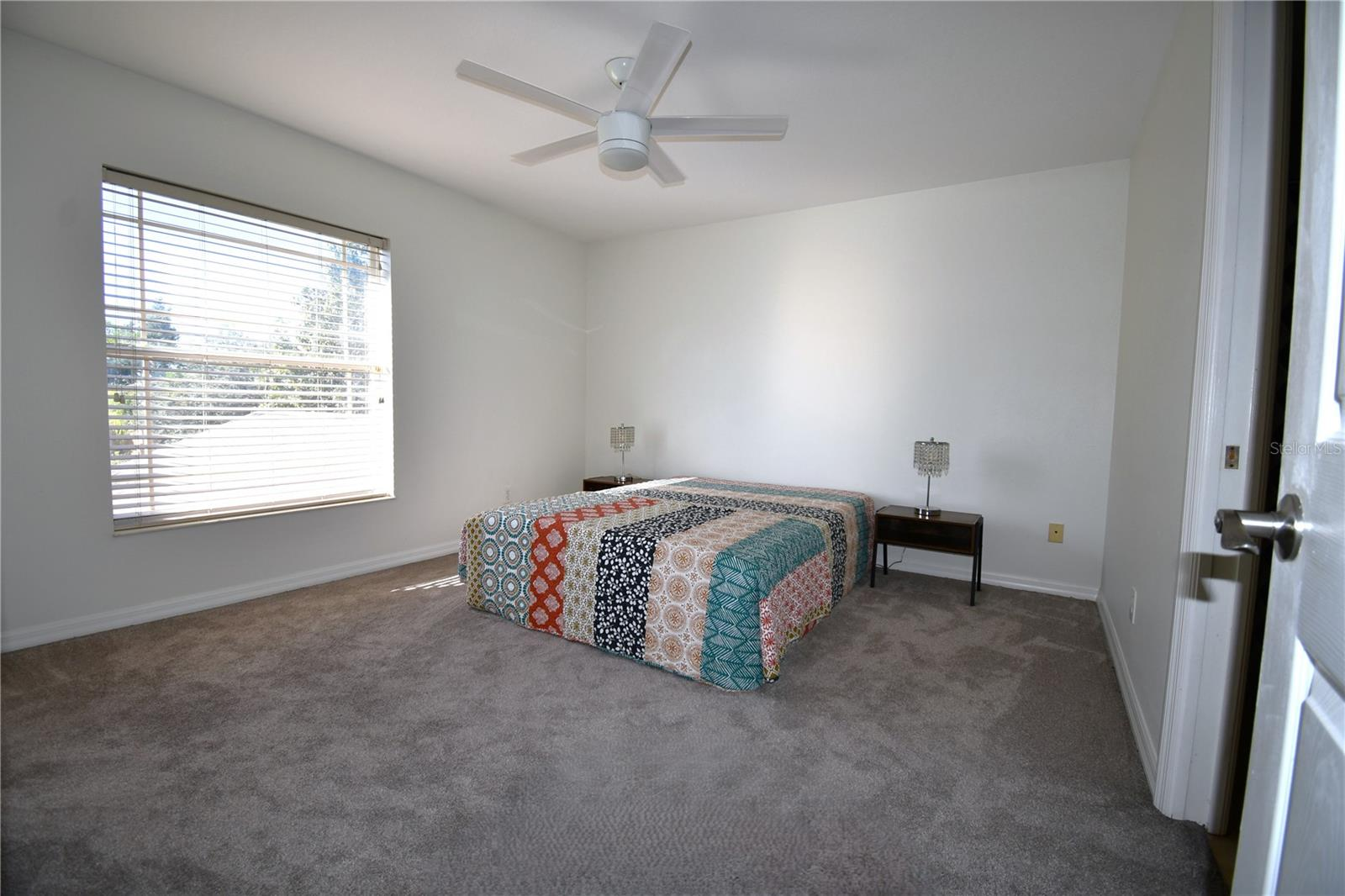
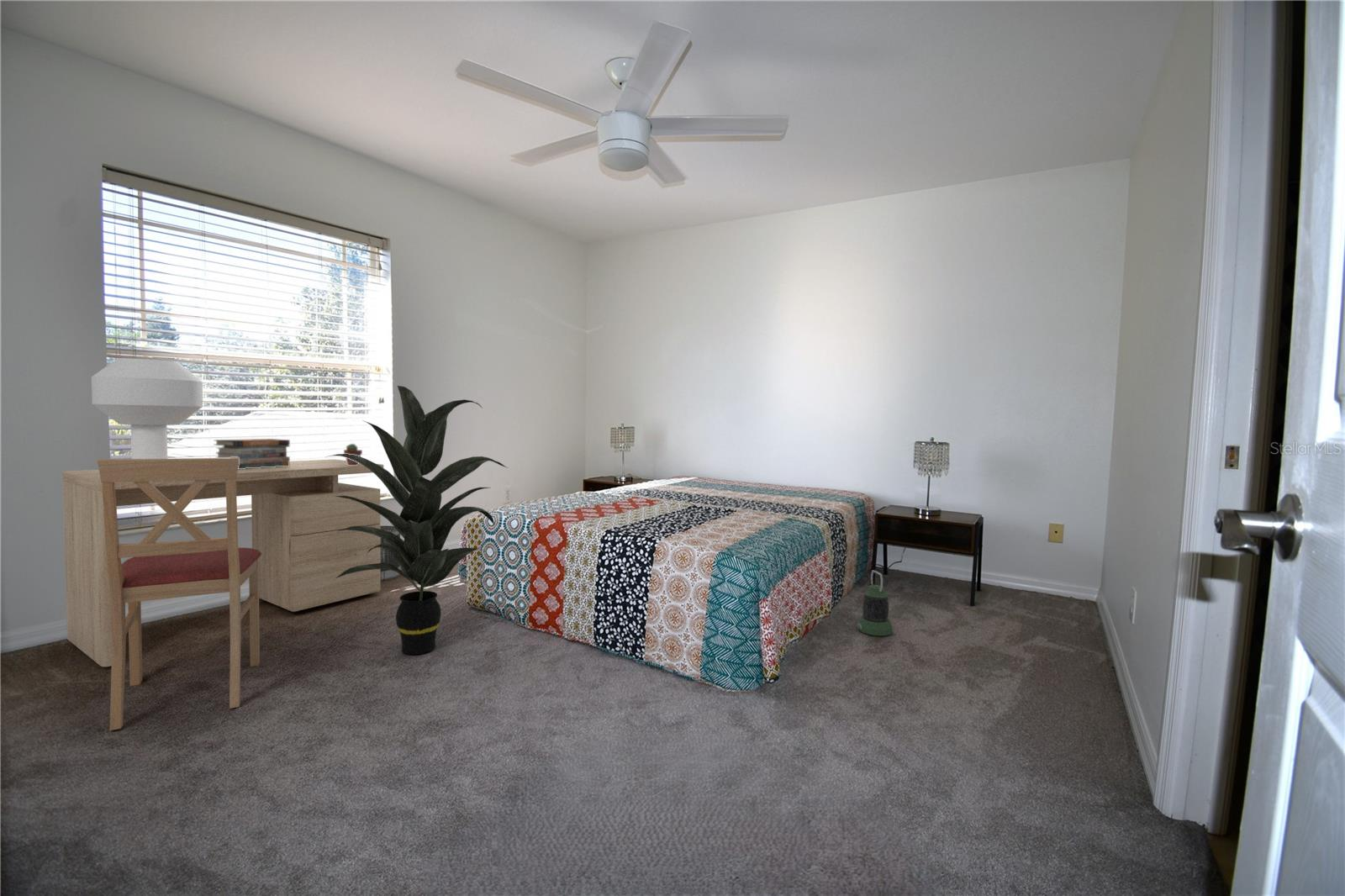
+ desk (252, 541)
+ lantern (875, 600)
+ chair (185, 575)
+ indoor plant (419, 516)
+ table lamp (150, 417)
+ wastebasket (380, 552)
+ potted succulent (352, 454)
+ book stack (253, 452)
